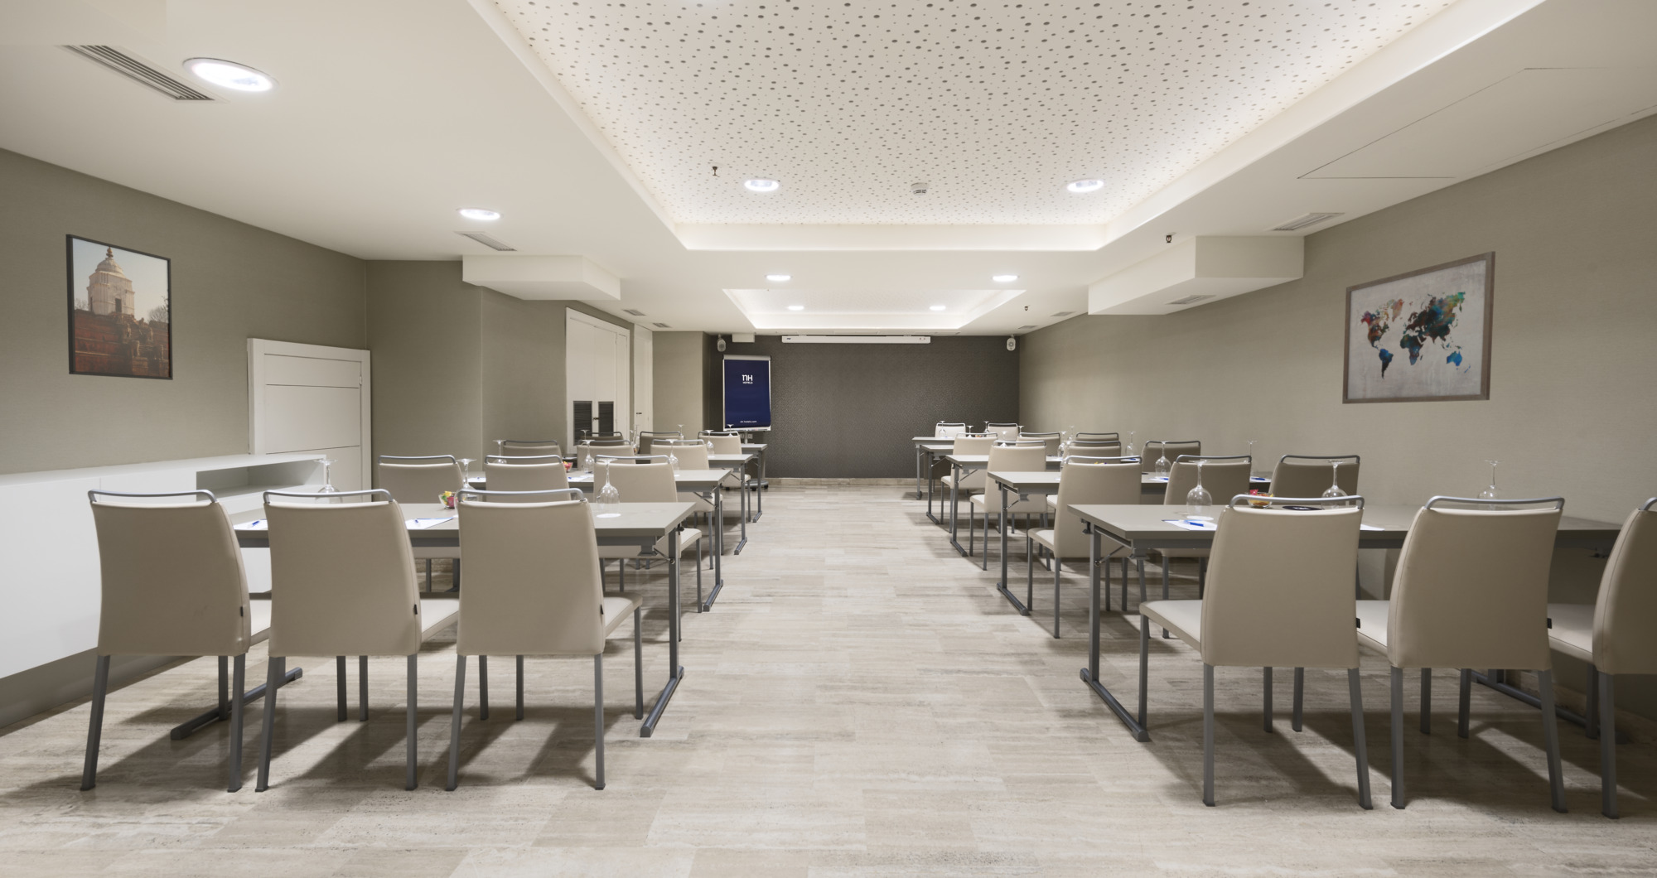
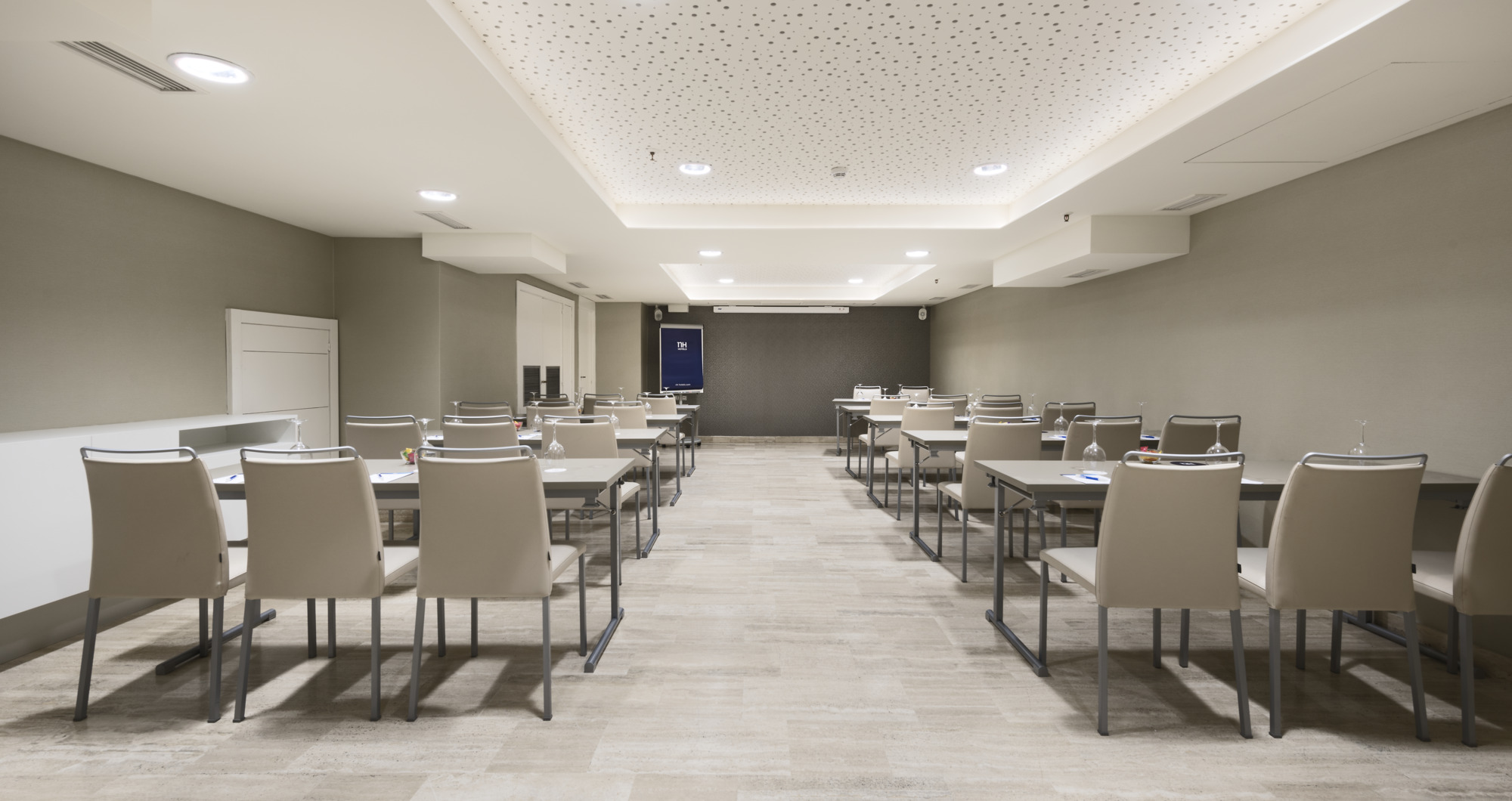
- wall art (1409, 337)
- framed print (123, 312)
